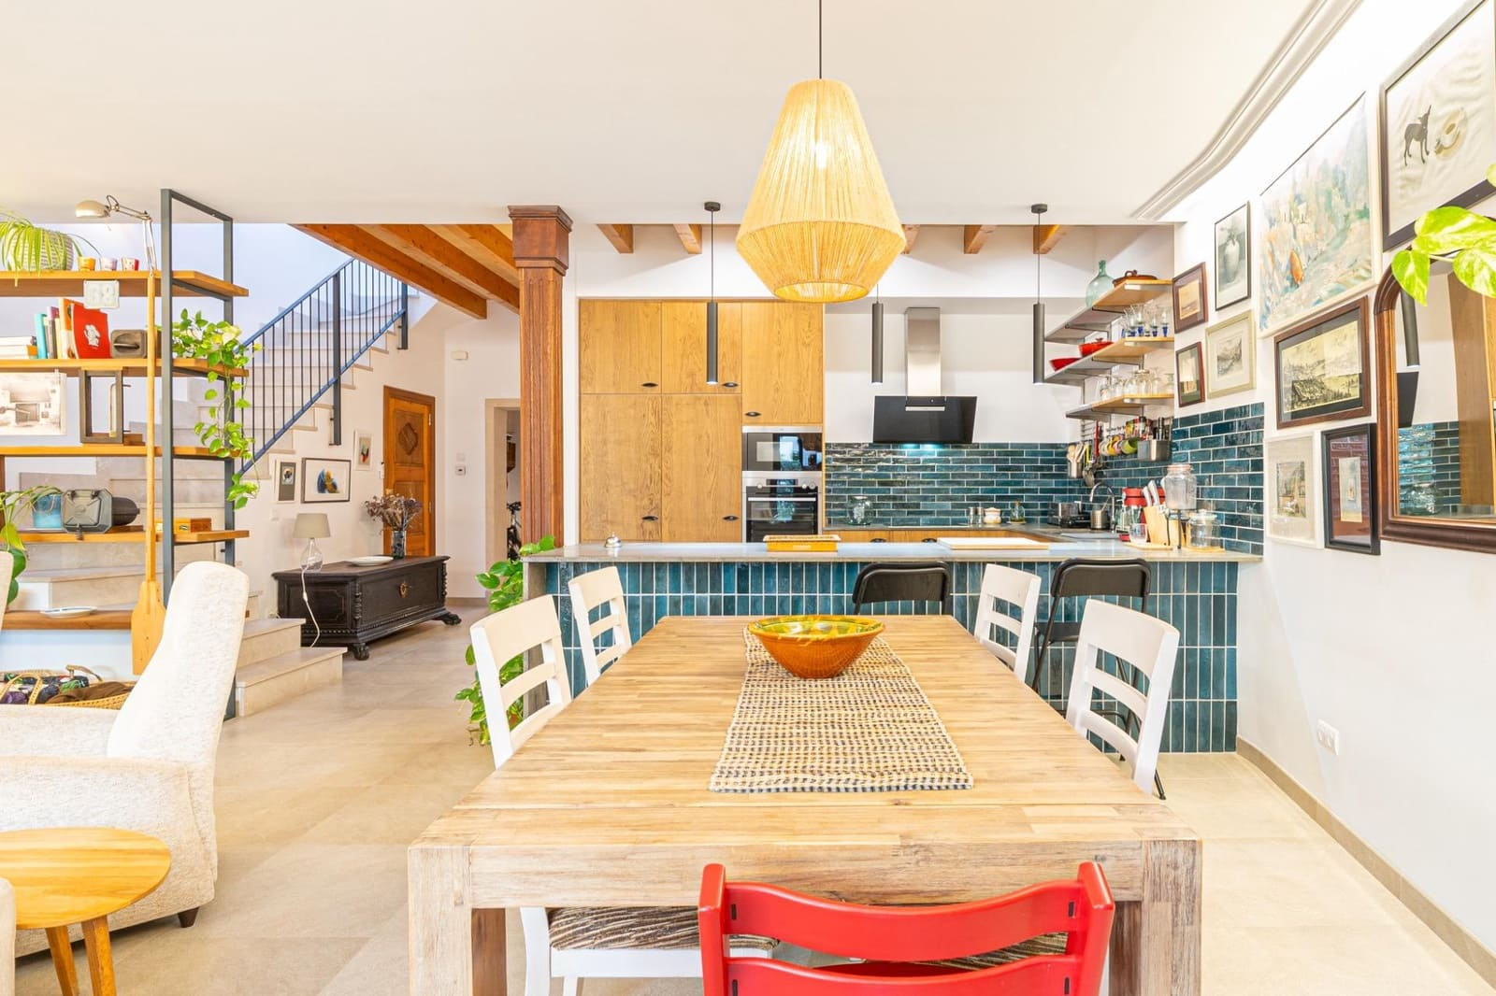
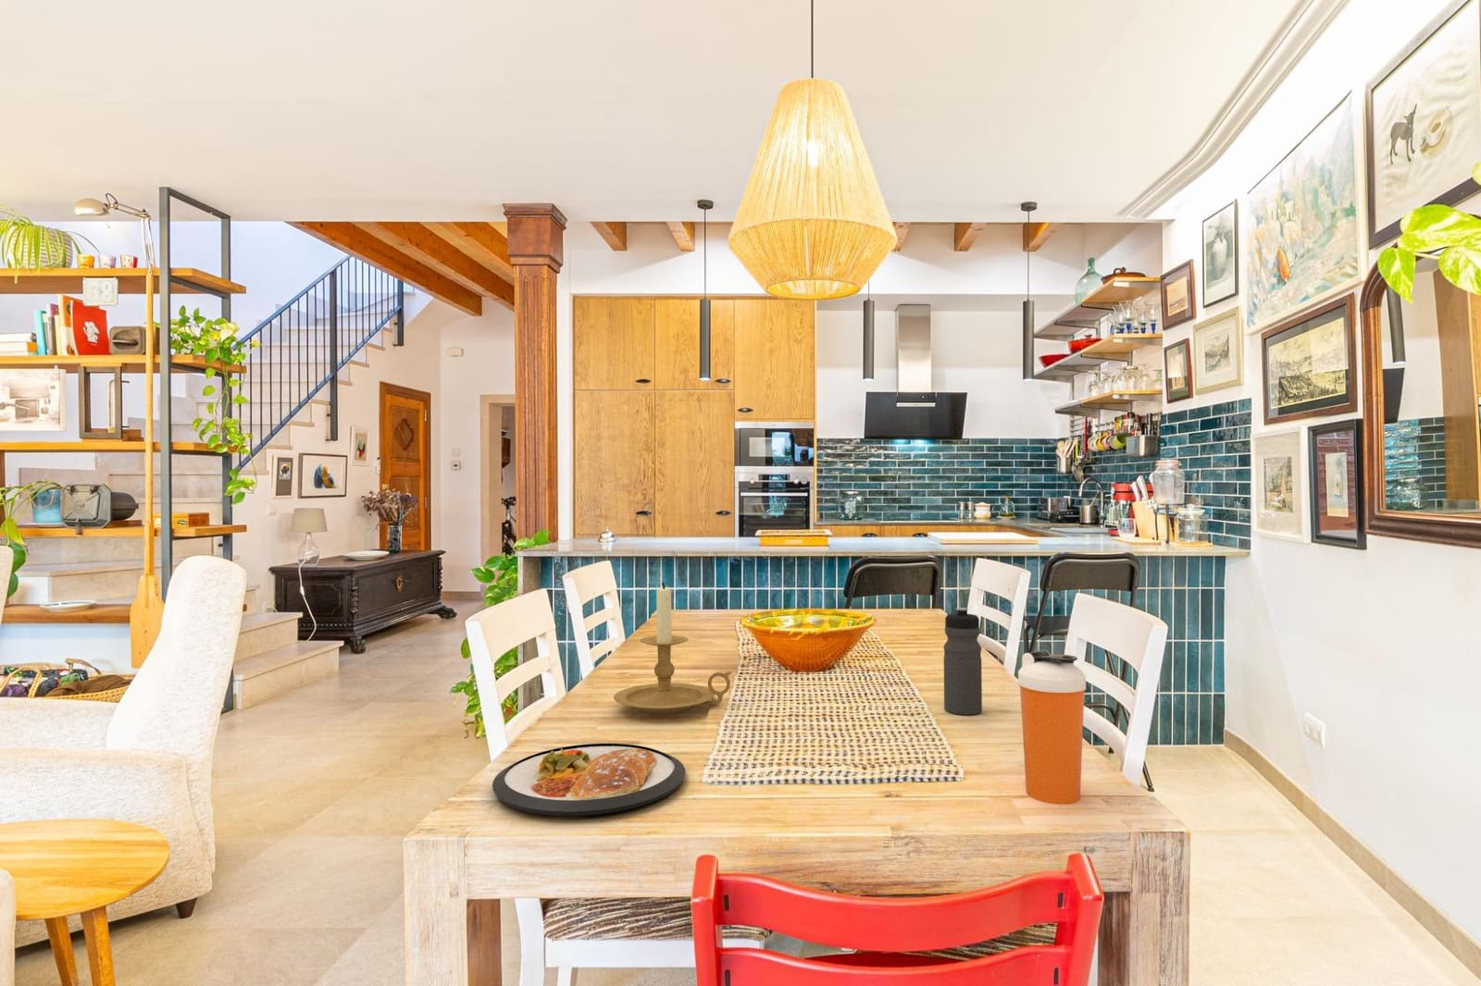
+ candle holder (664, 645)
+ shaker bottle (1052, 725)
+ dish (590, 770)
+ water bottle (961, 658)
